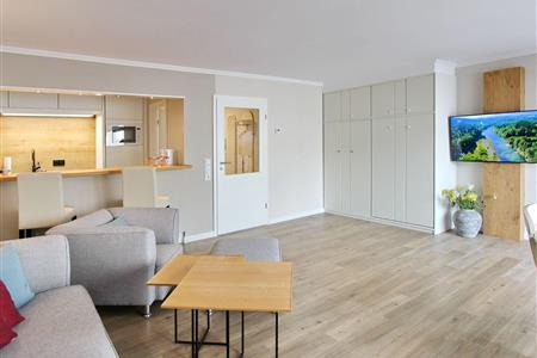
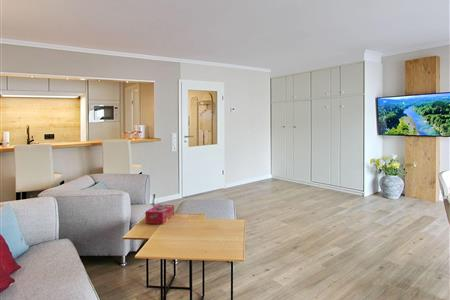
+ tissue box (160, 213)
